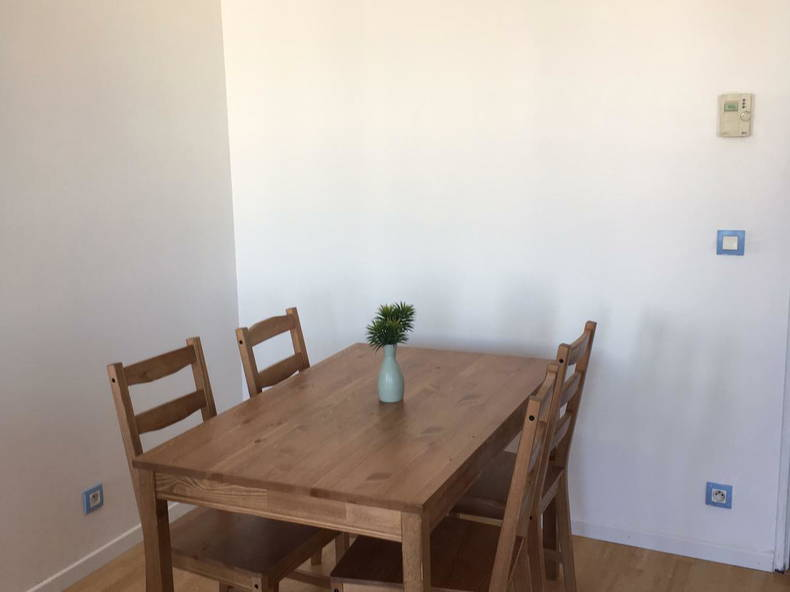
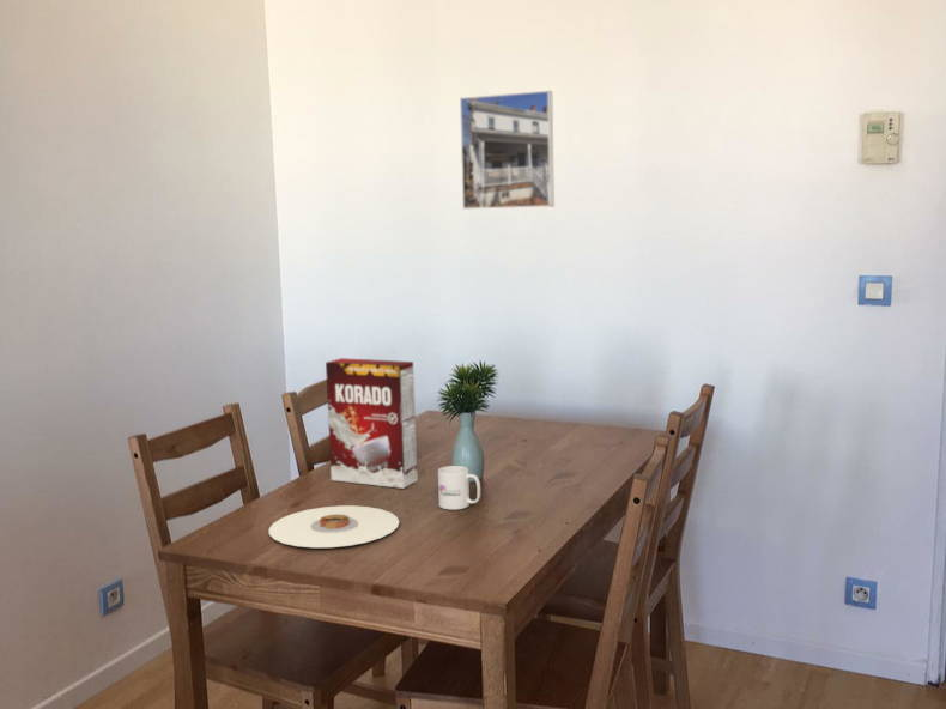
+ plate (334, 521)
+ mug (460, 487)
+ cereal box (371, 422)
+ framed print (505, 151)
